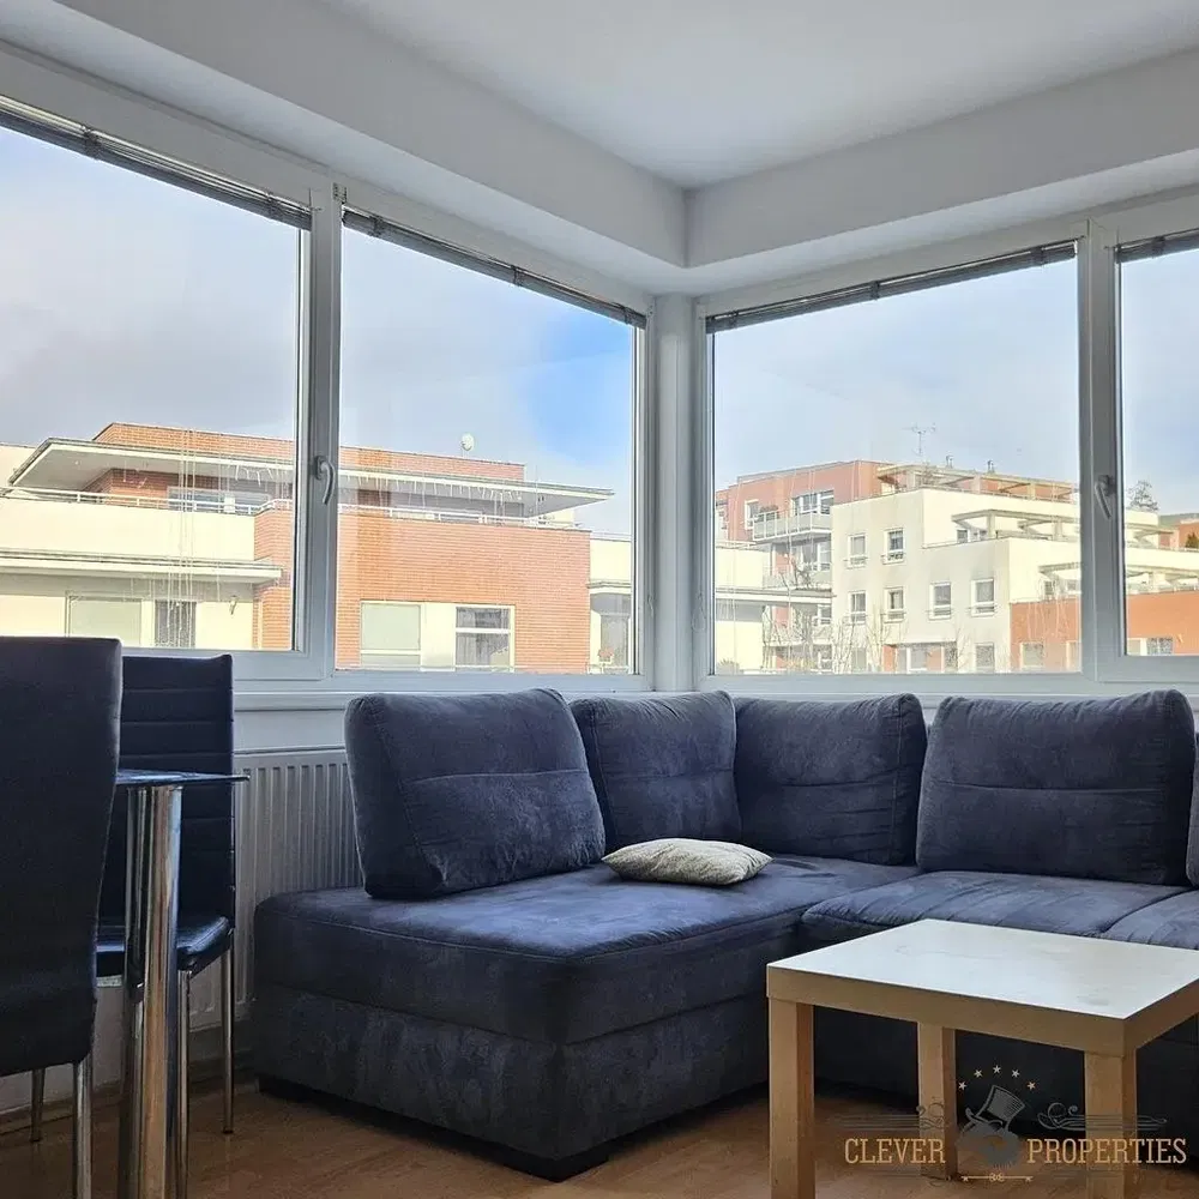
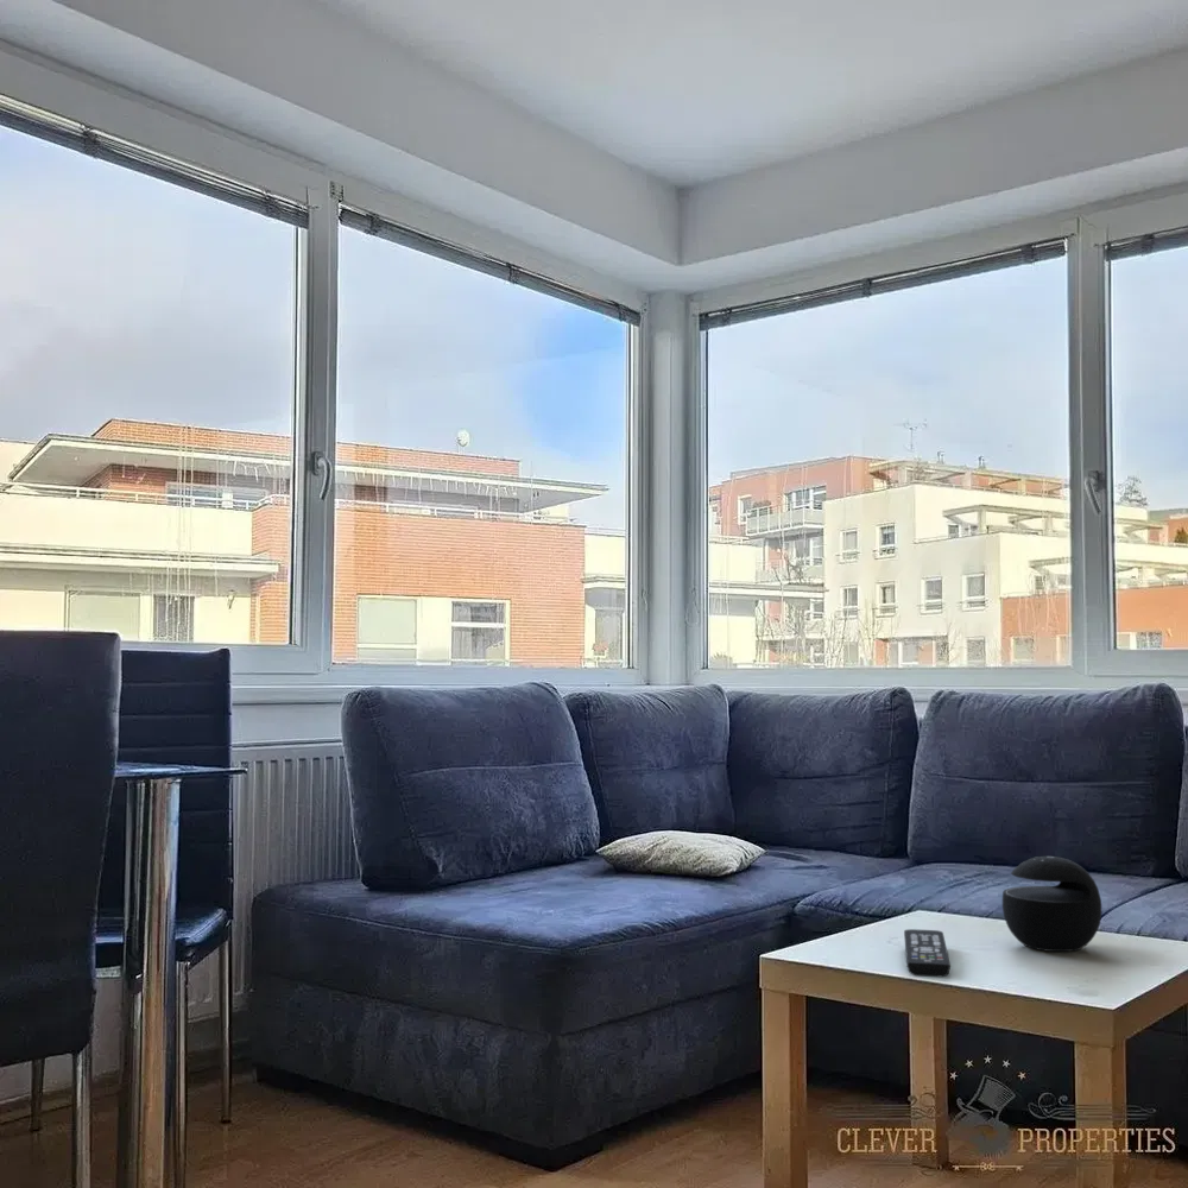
+ remote control (925, 952)
+ speaker (1050, 901)
